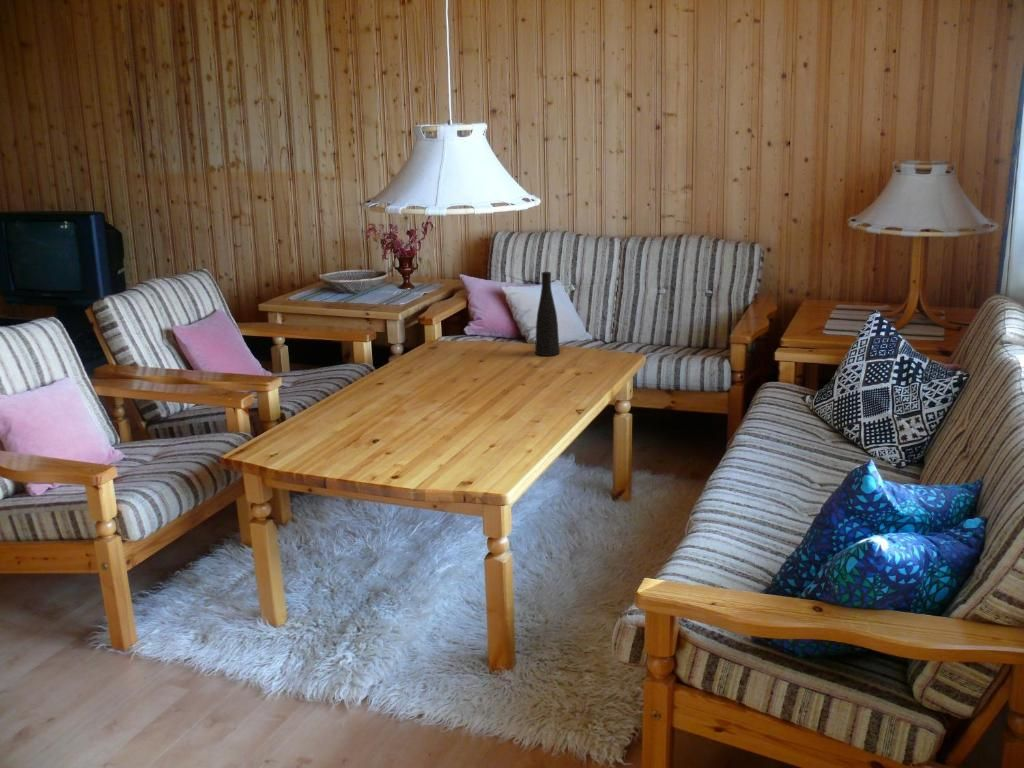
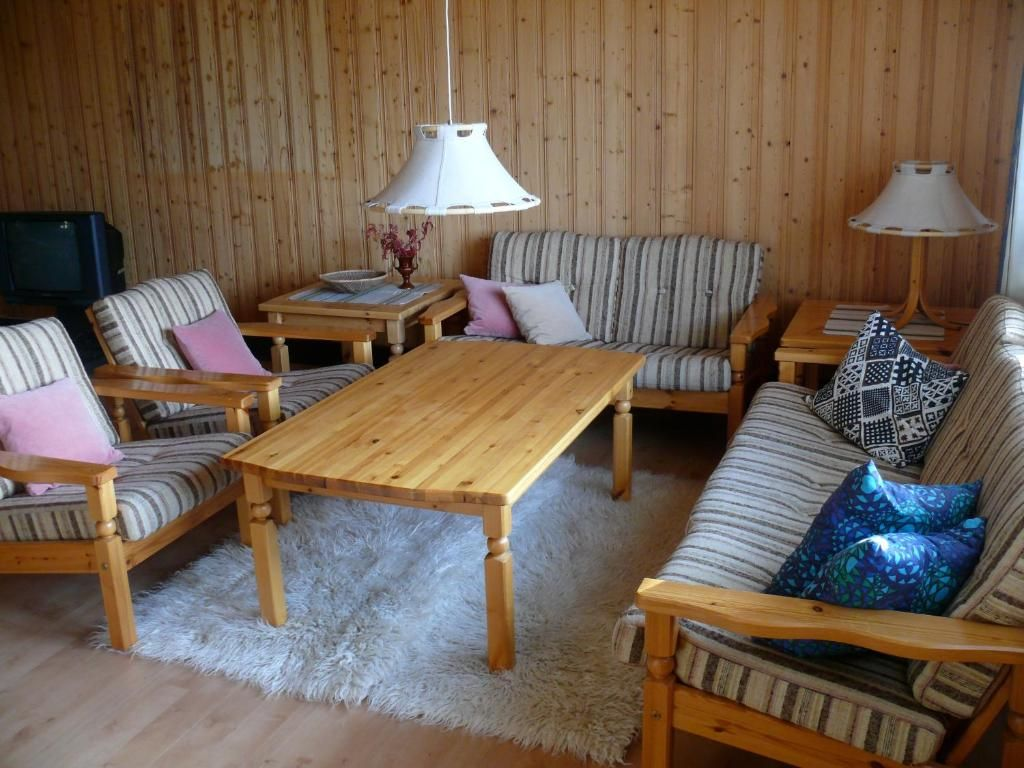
- vase (546, 312)
